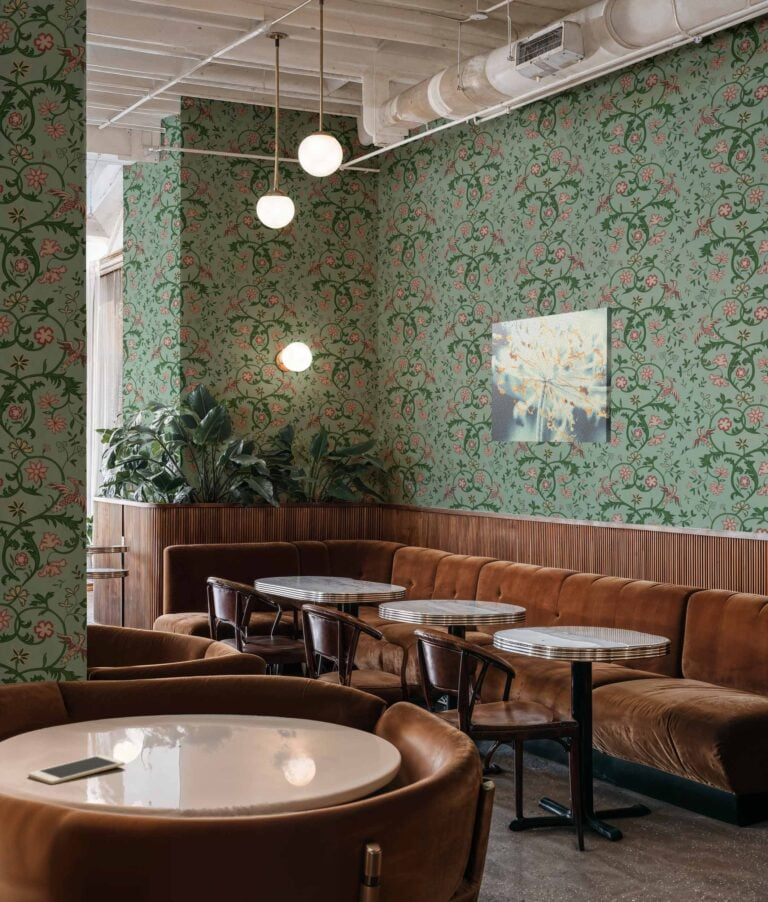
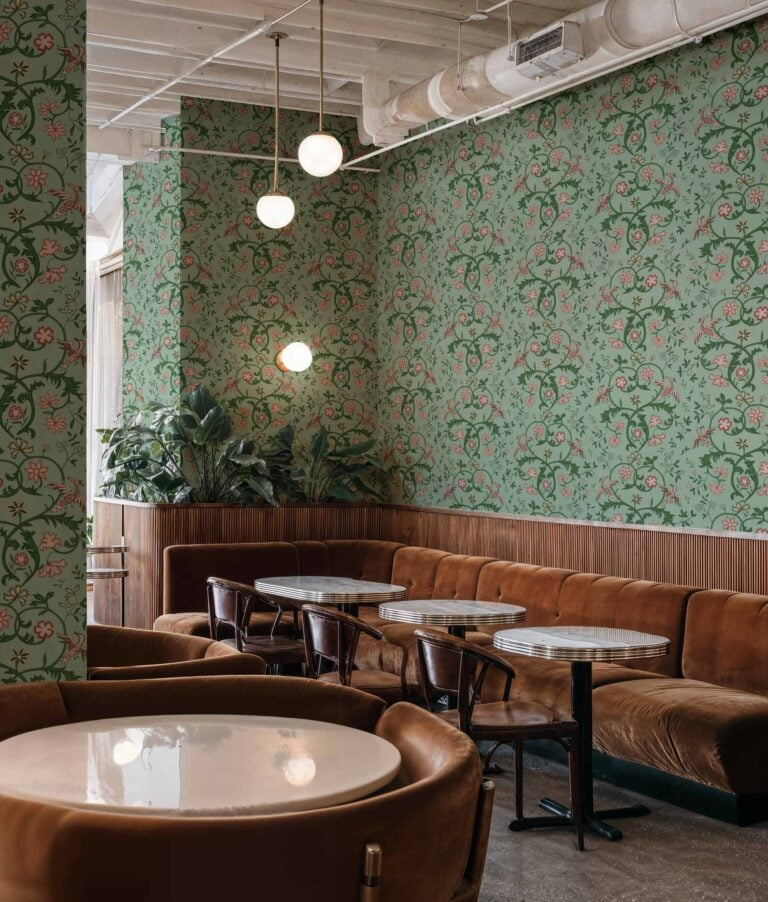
- cell phone (77, 769)
- wall art (547, 379)
